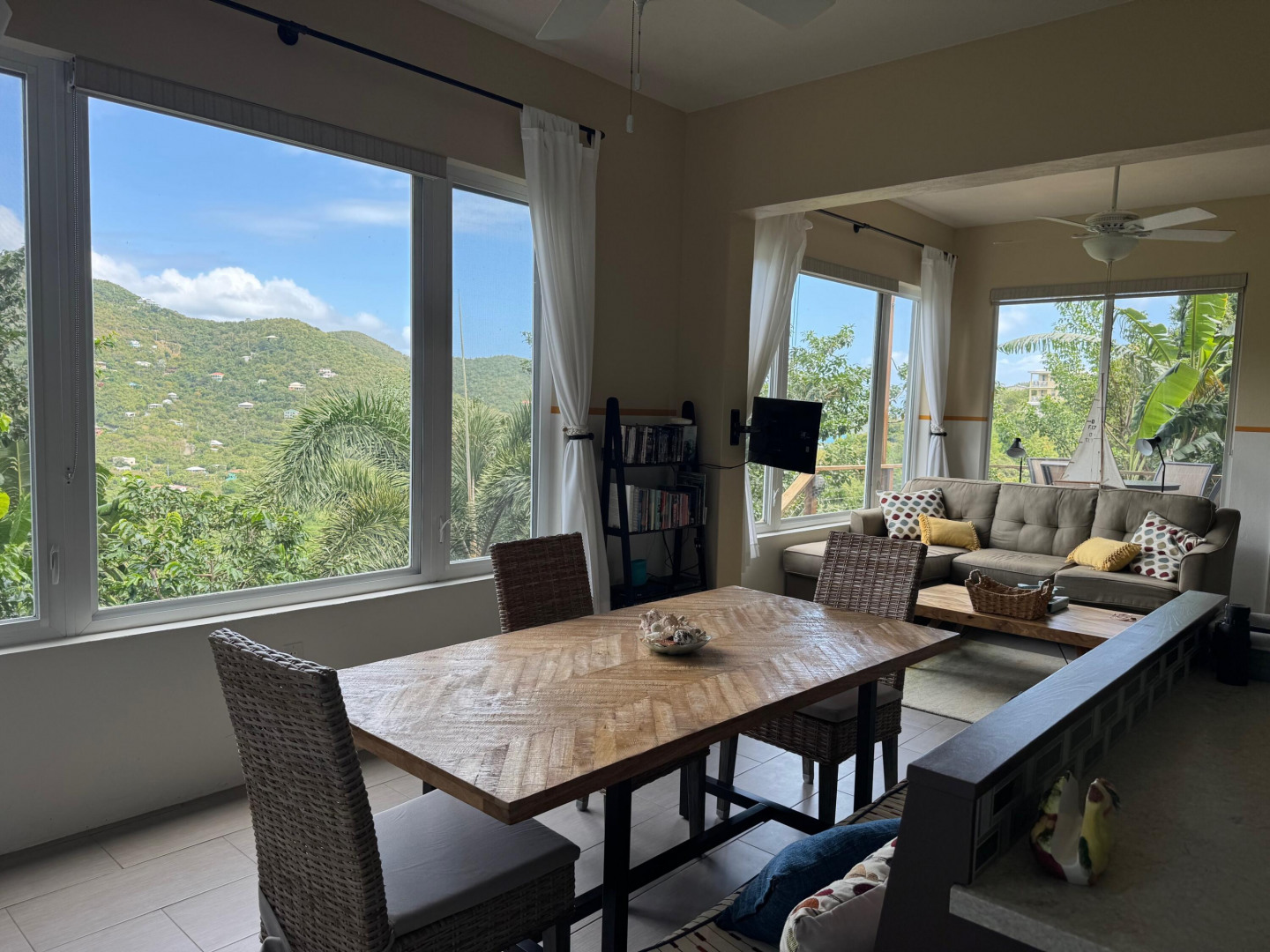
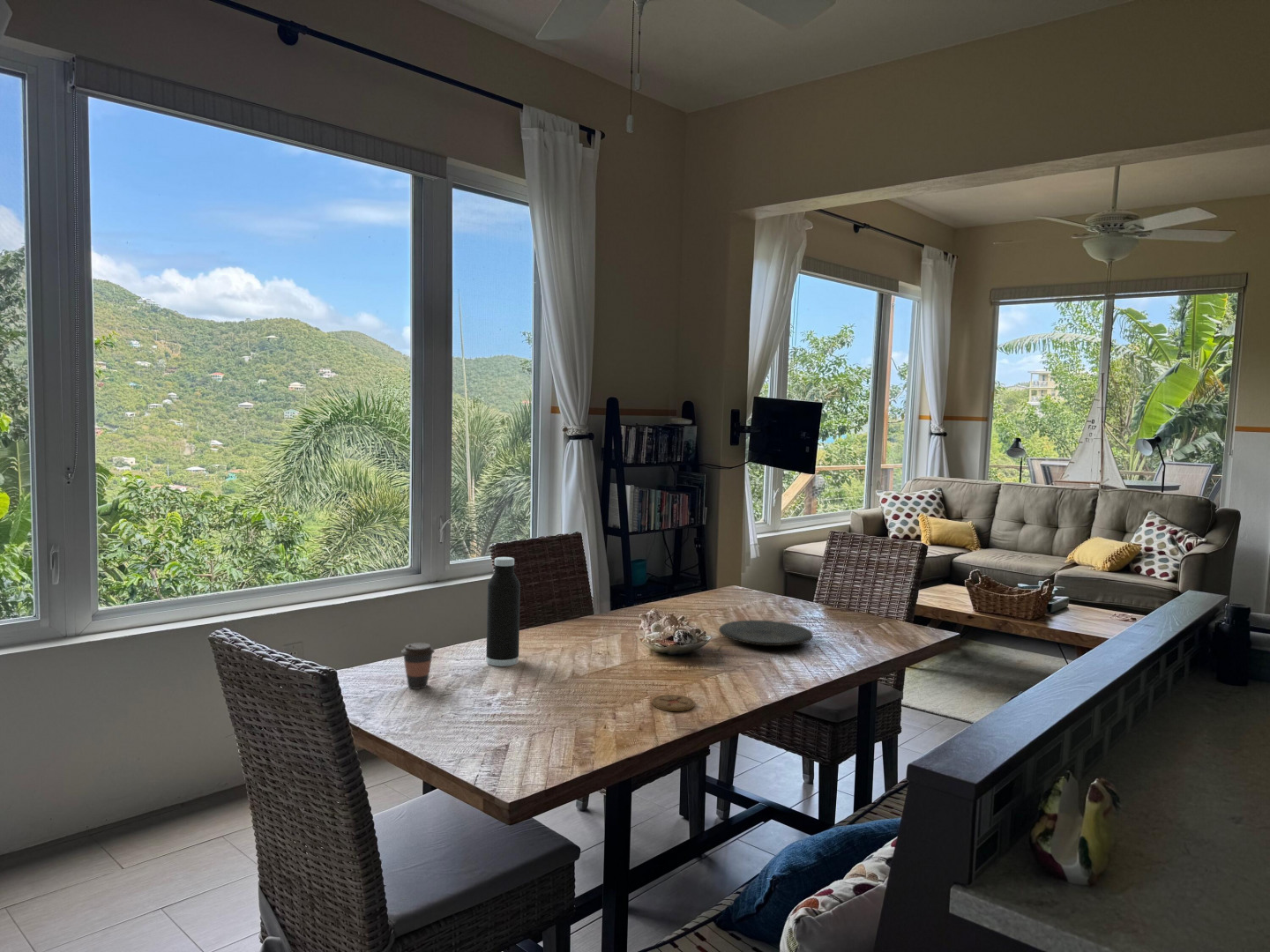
+ coffee cup (417, 666)
+ water bottle (503, 610)
+ coaster (673, 703)
+ plate (765, 635)
